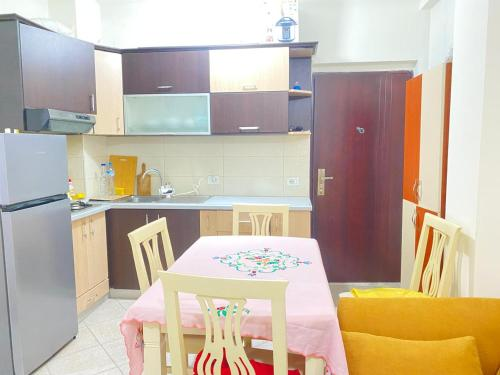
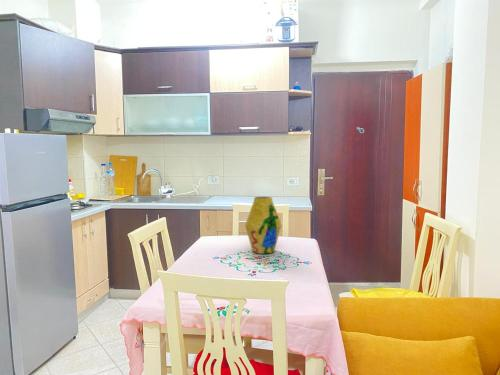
+ vase (263, 224)
